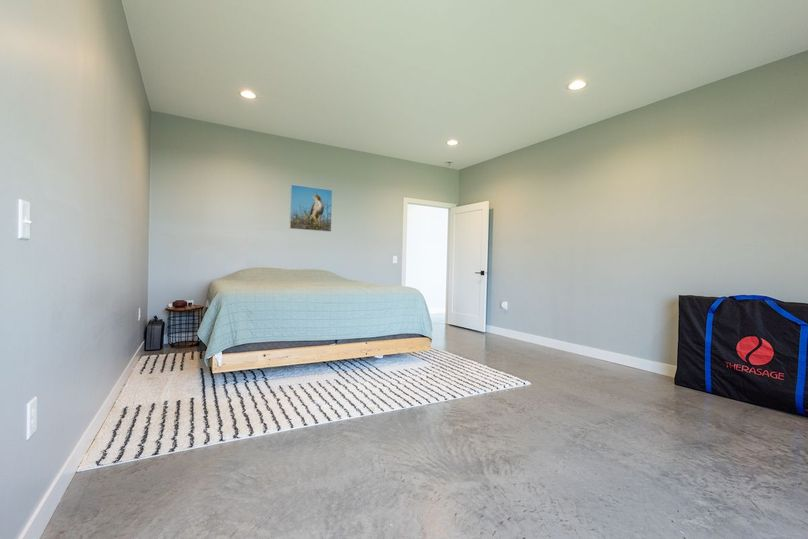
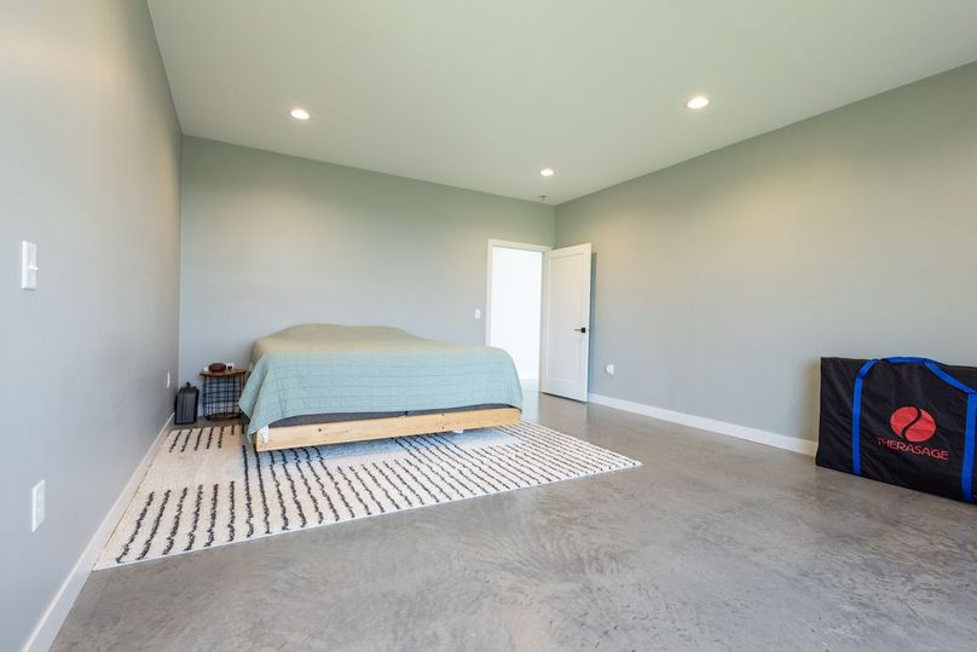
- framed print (311, 208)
